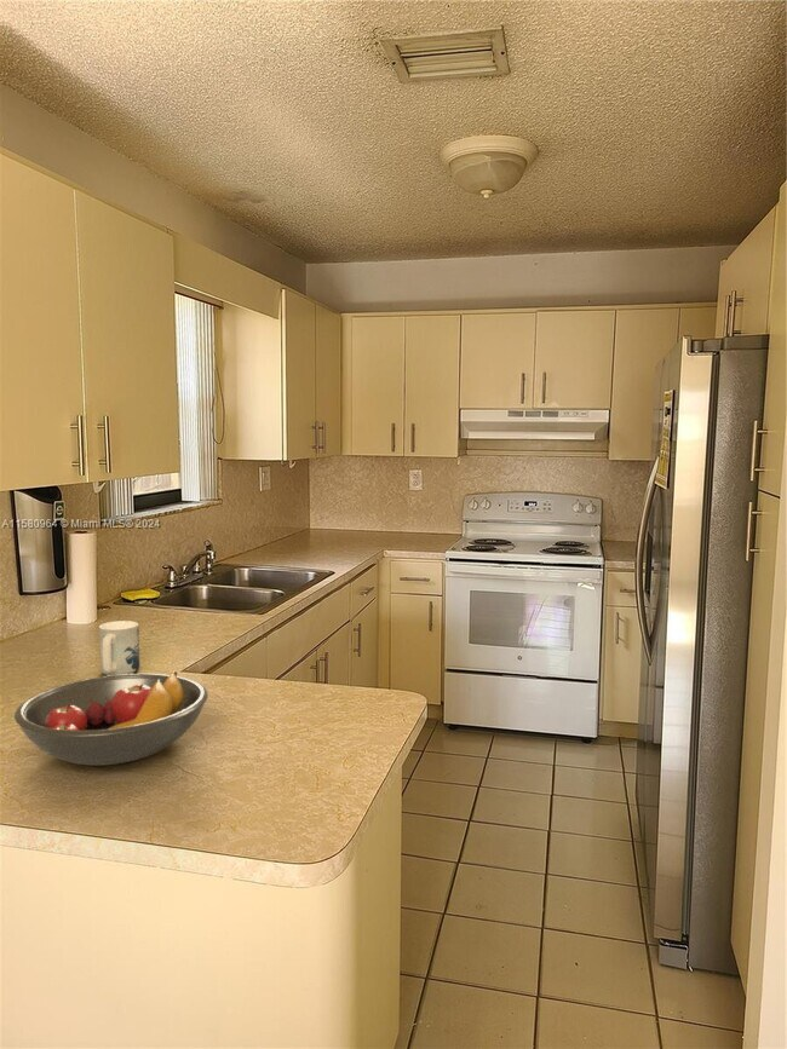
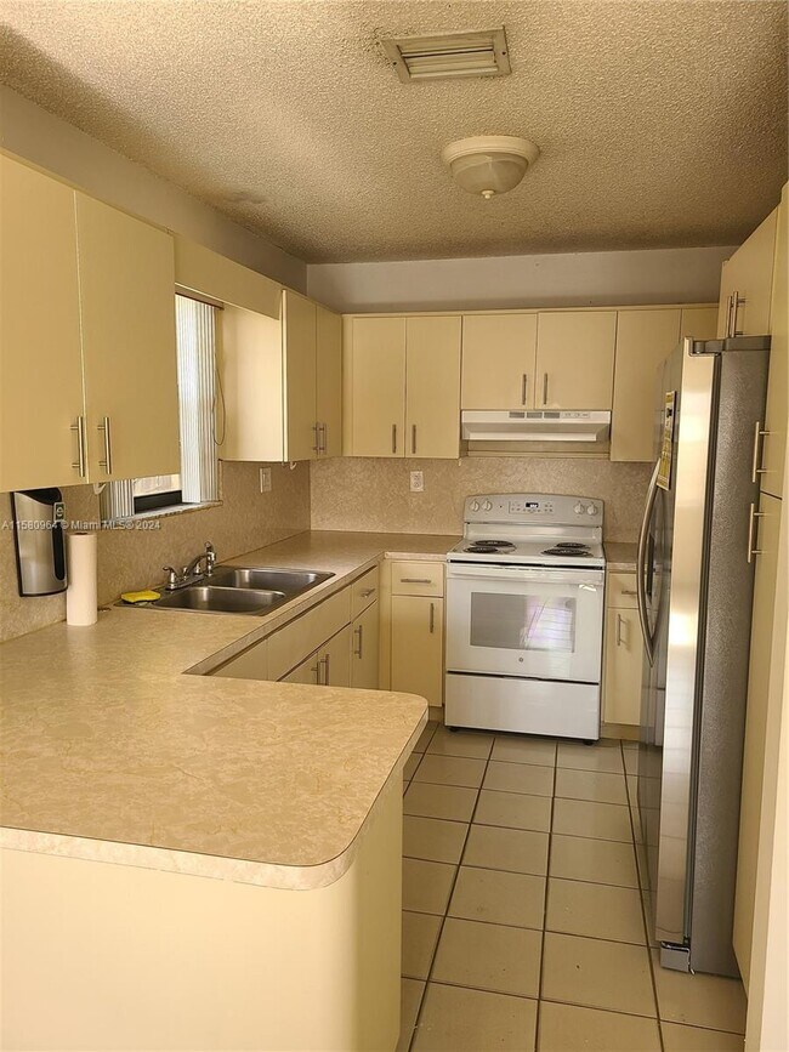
- mug (119, 649)
- fruit bowl (115, 717)
